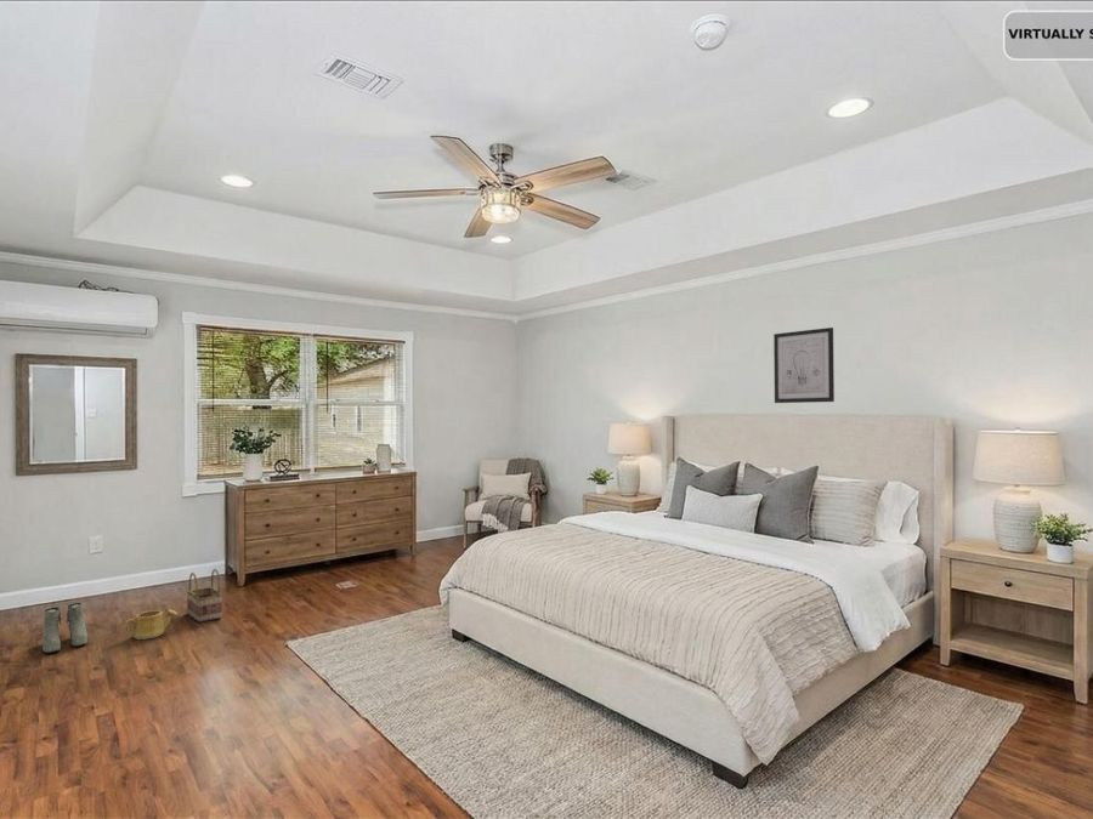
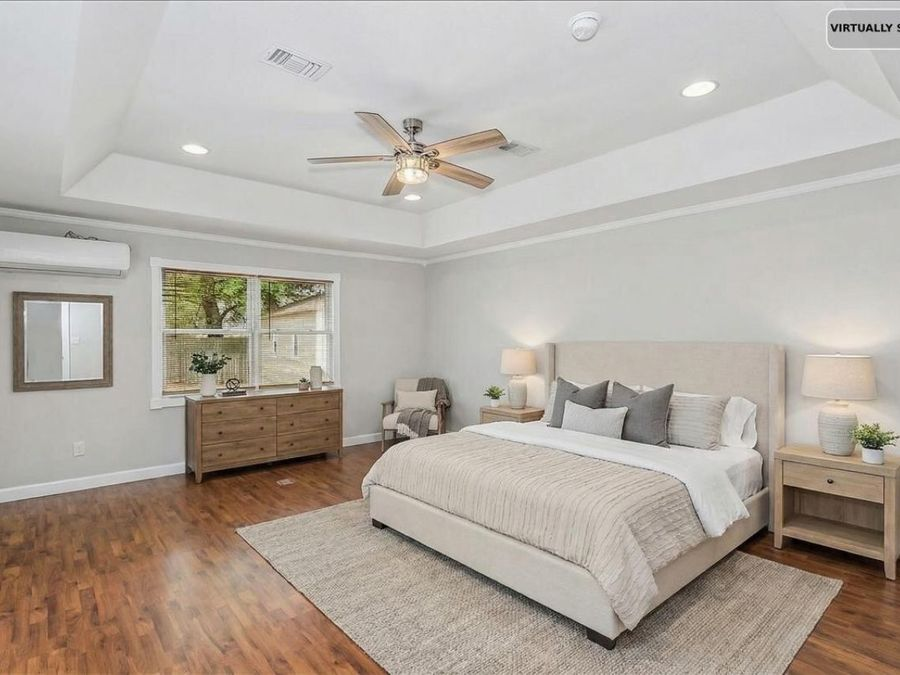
- wall art (803, 366)
- watering can (151, 624)
- basket (204, 592)
- boots (67, 624)
